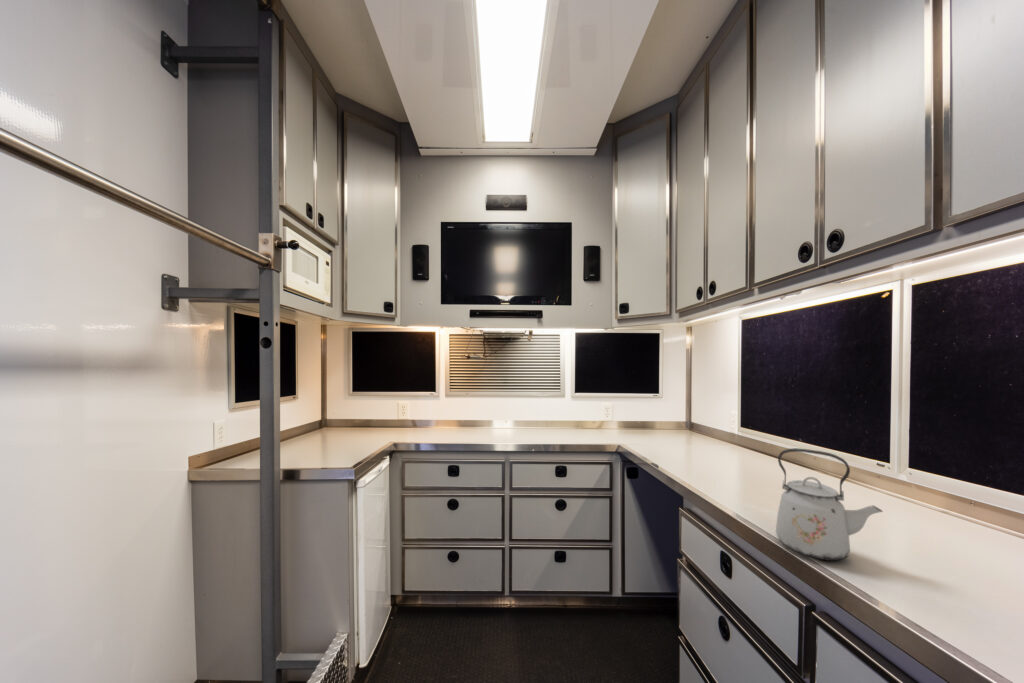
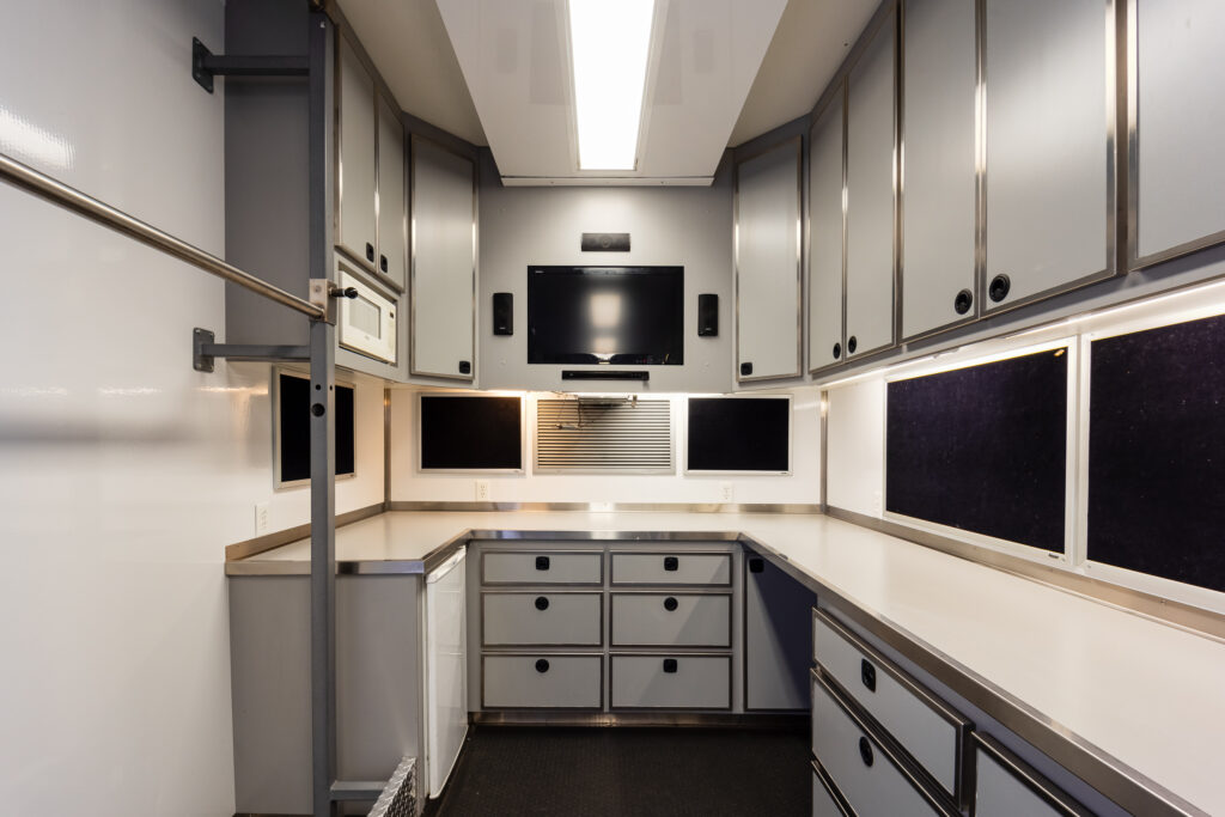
- kettle (826, 502)
